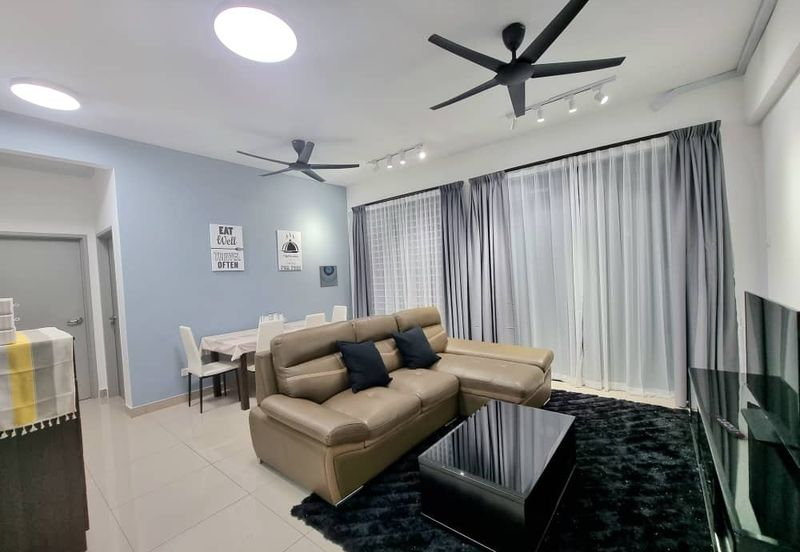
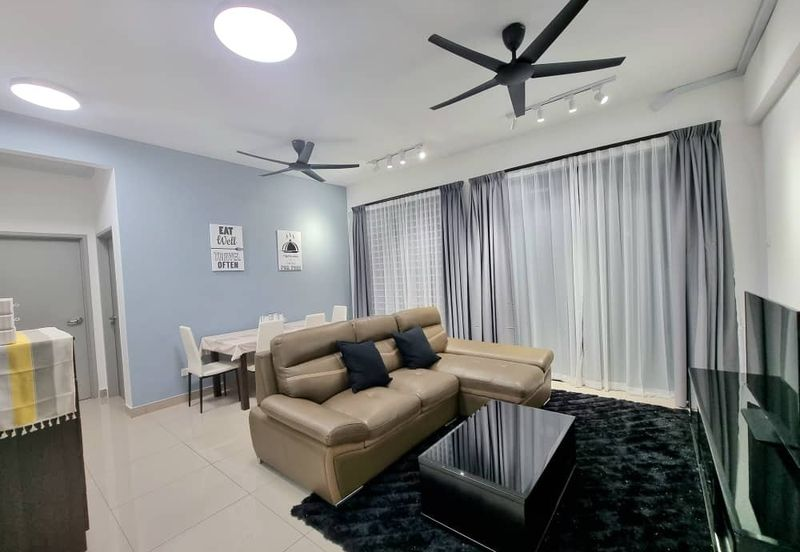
- wall art (328, 276)
- remote control (725, 424)
